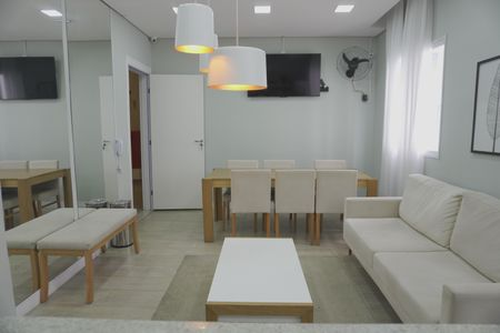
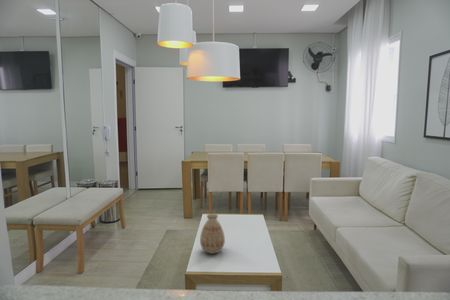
+ vase (212, 233)
